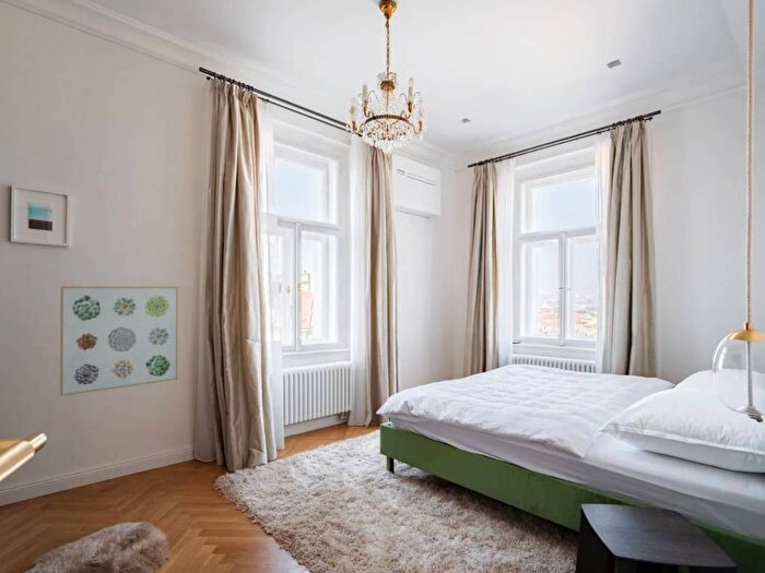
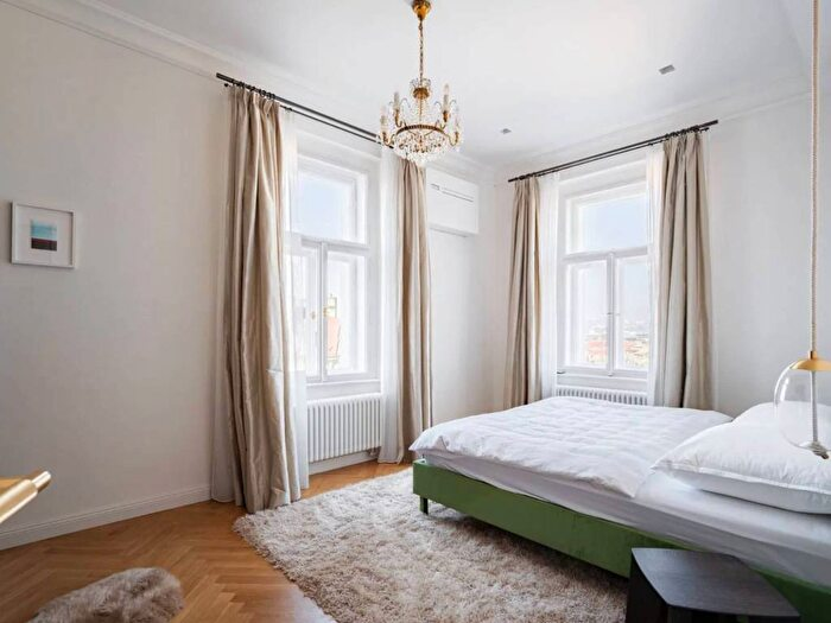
- wall art (123, 336)
